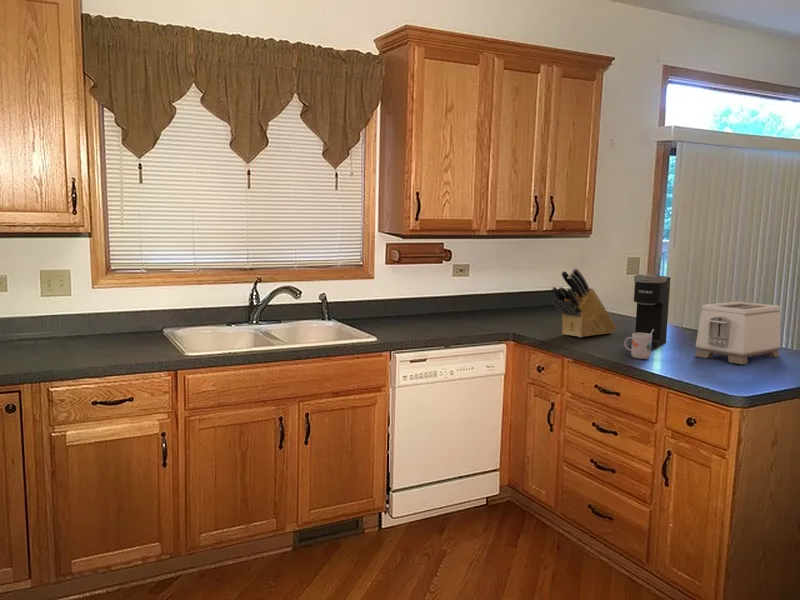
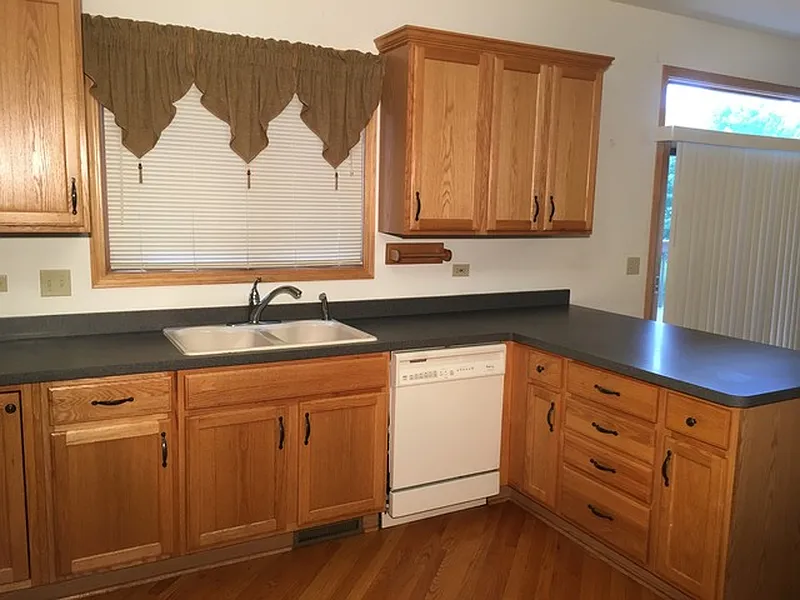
- coffee maker (650, 309)
- toaster (737, 331)
- mug (638, 342)
- knife block (584, 301)
